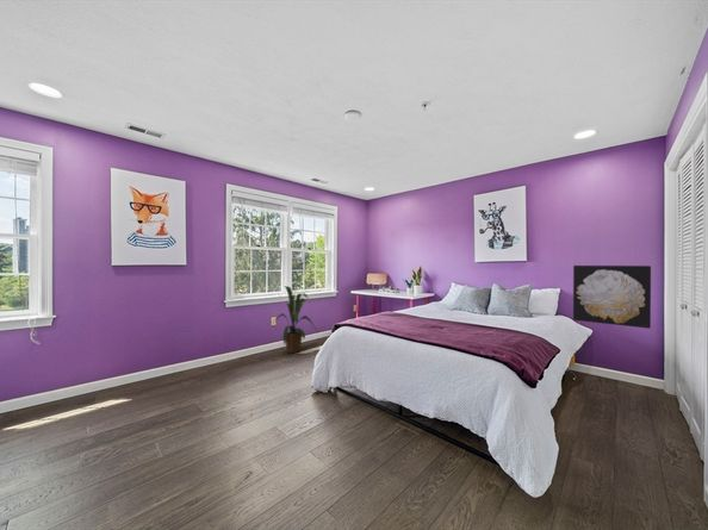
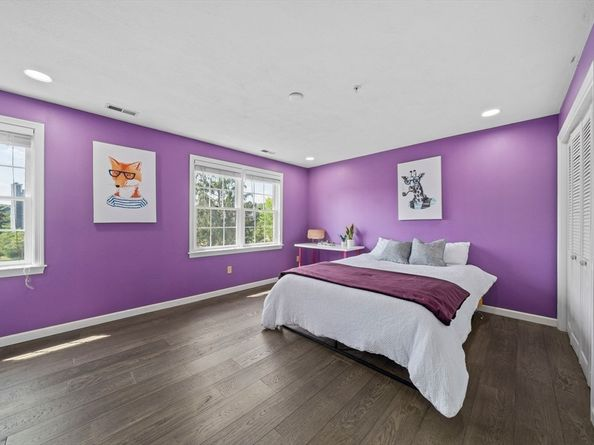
- wall art (609, 294)
- house plant (297, 317)
